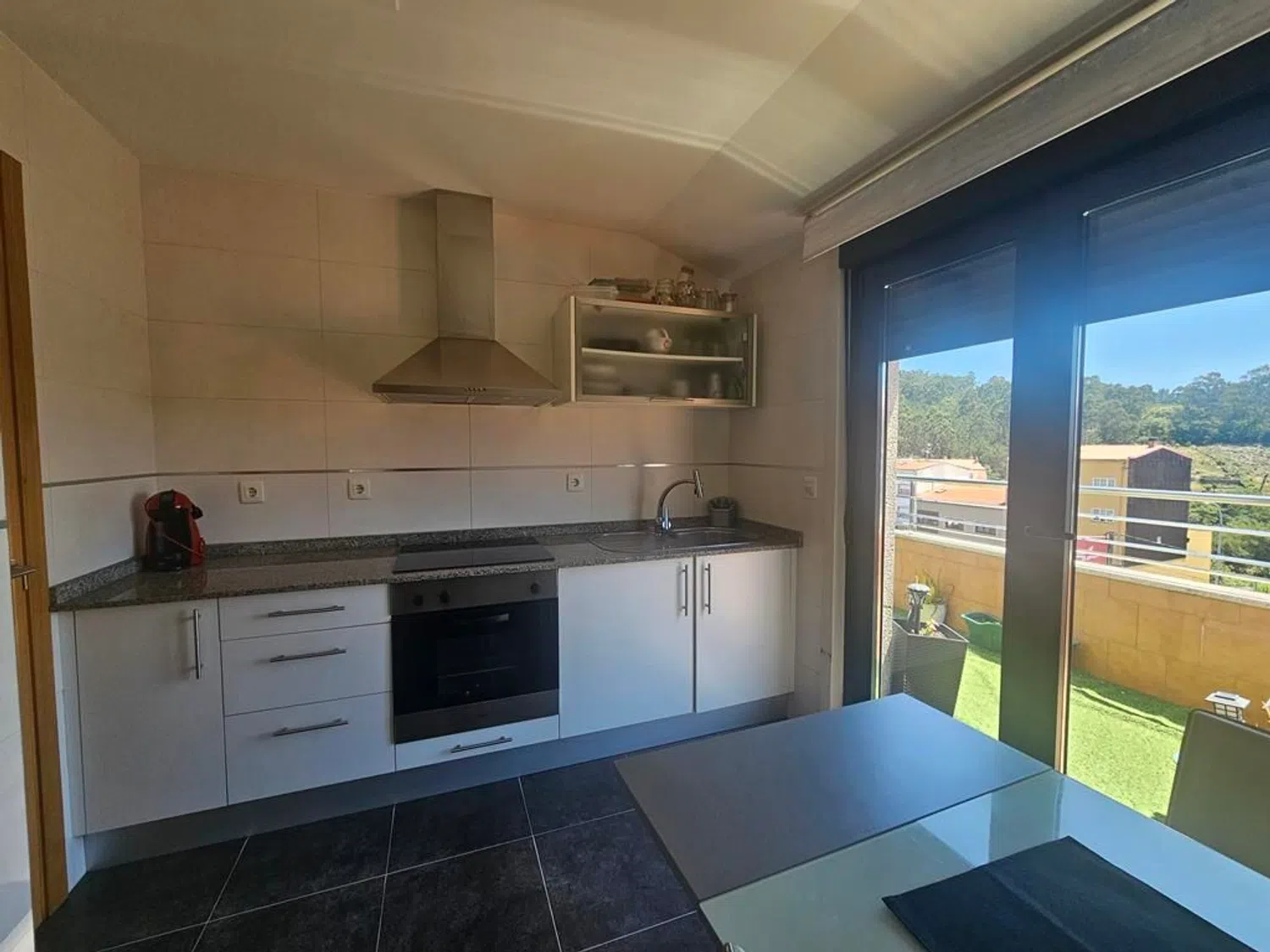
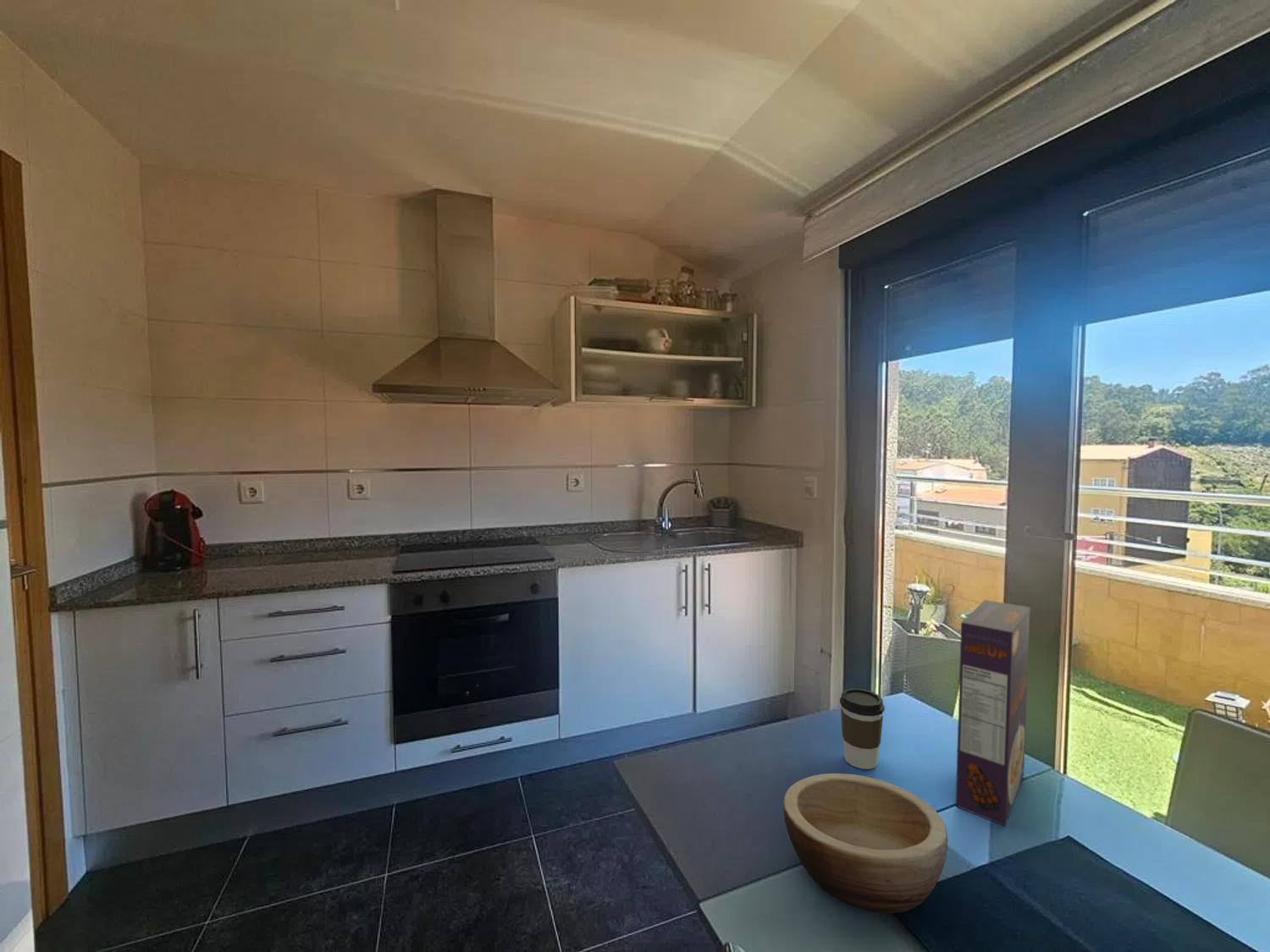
+ cereal box (994, 702)
+ coffee cup (861, 729)
+ bowl (860, 839)
